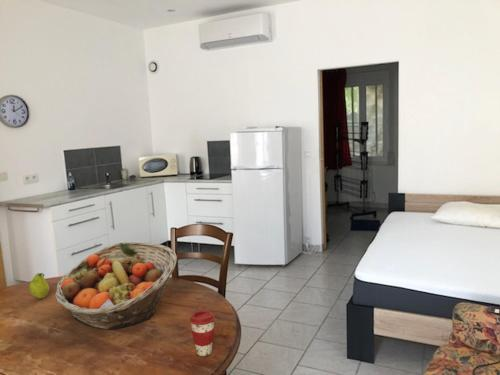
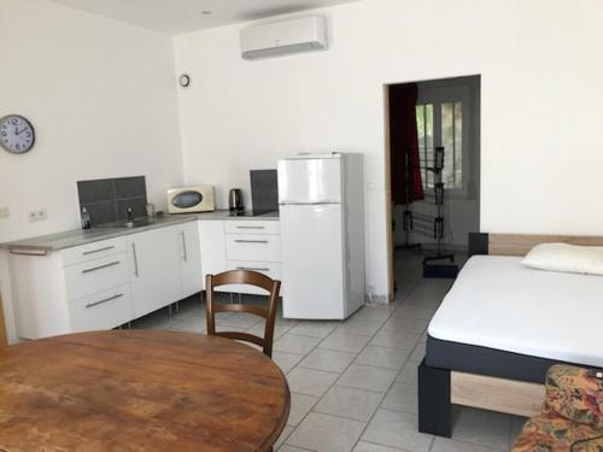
- fruit basket (117, 282)
- coffee cup (203, 333)
- fruit (39, 285)
